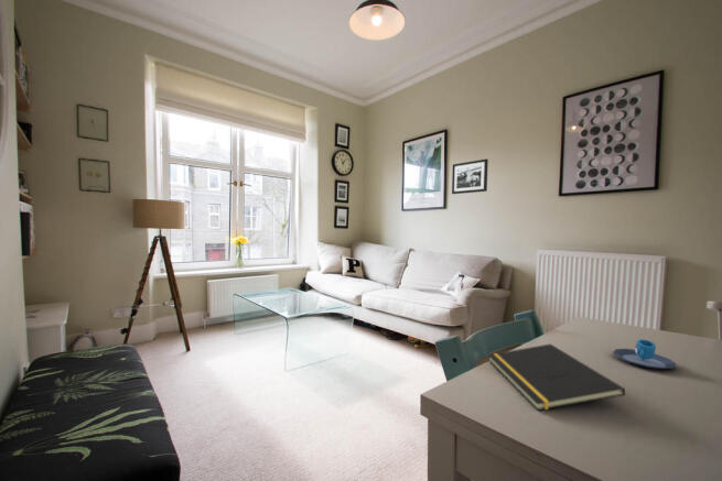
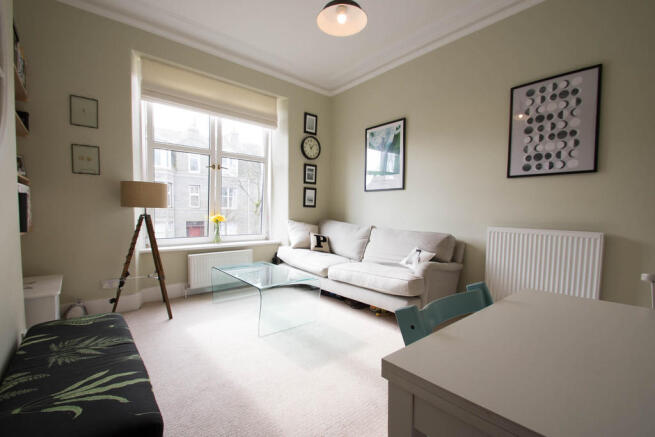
- picture frame (468, 177)
- mug (644, 350)
- notepad (545, 371)
